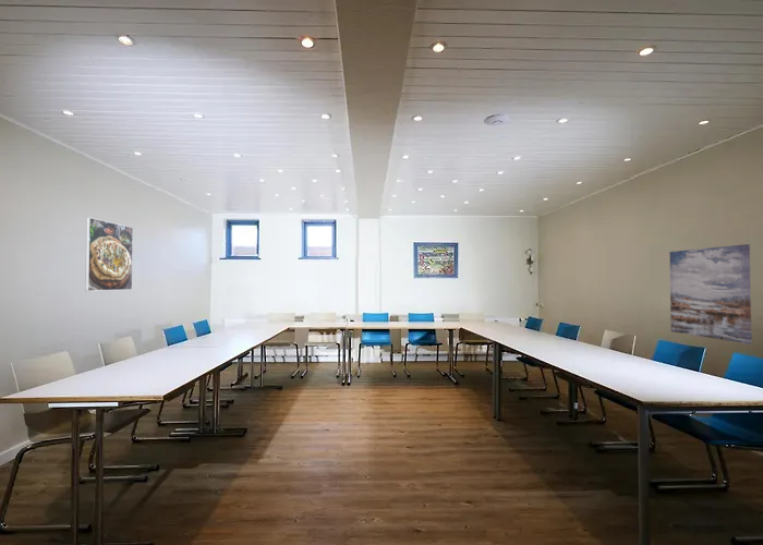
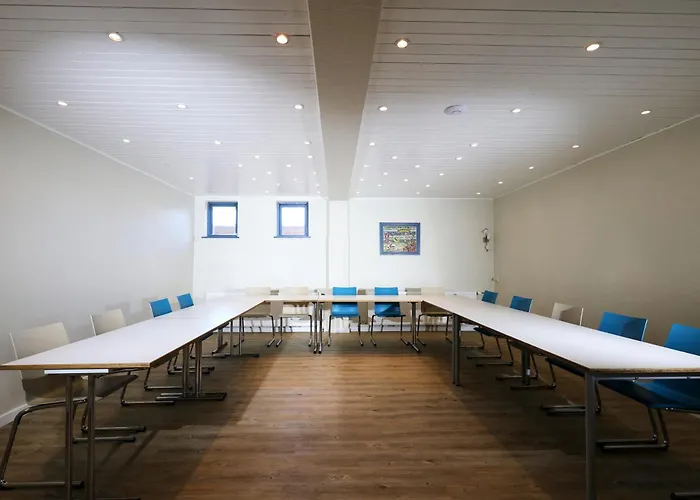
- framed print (110, 256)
- wall art (705, 292)
